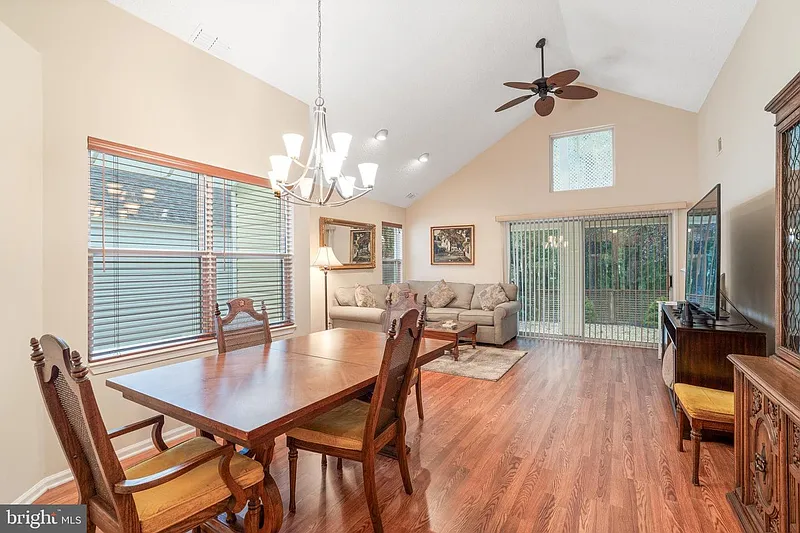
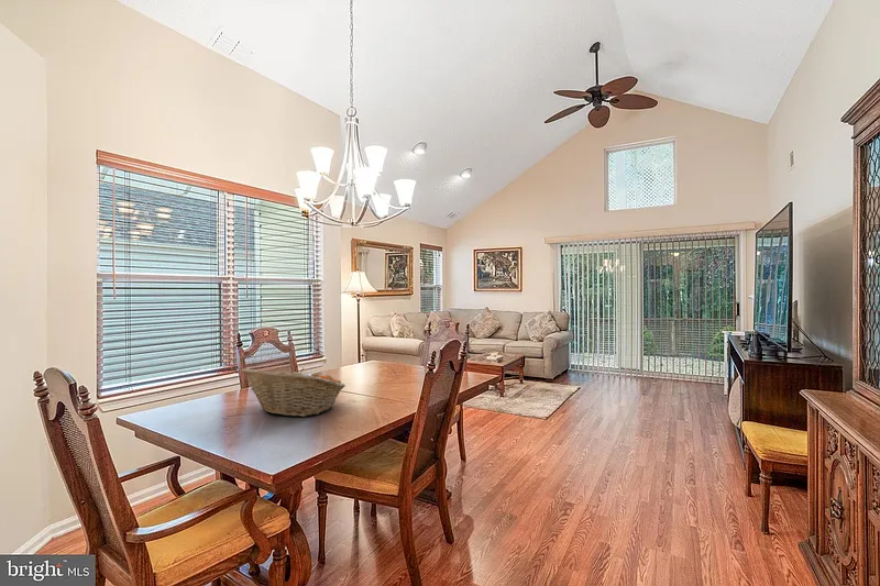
+ fruit basket (294, 386)
